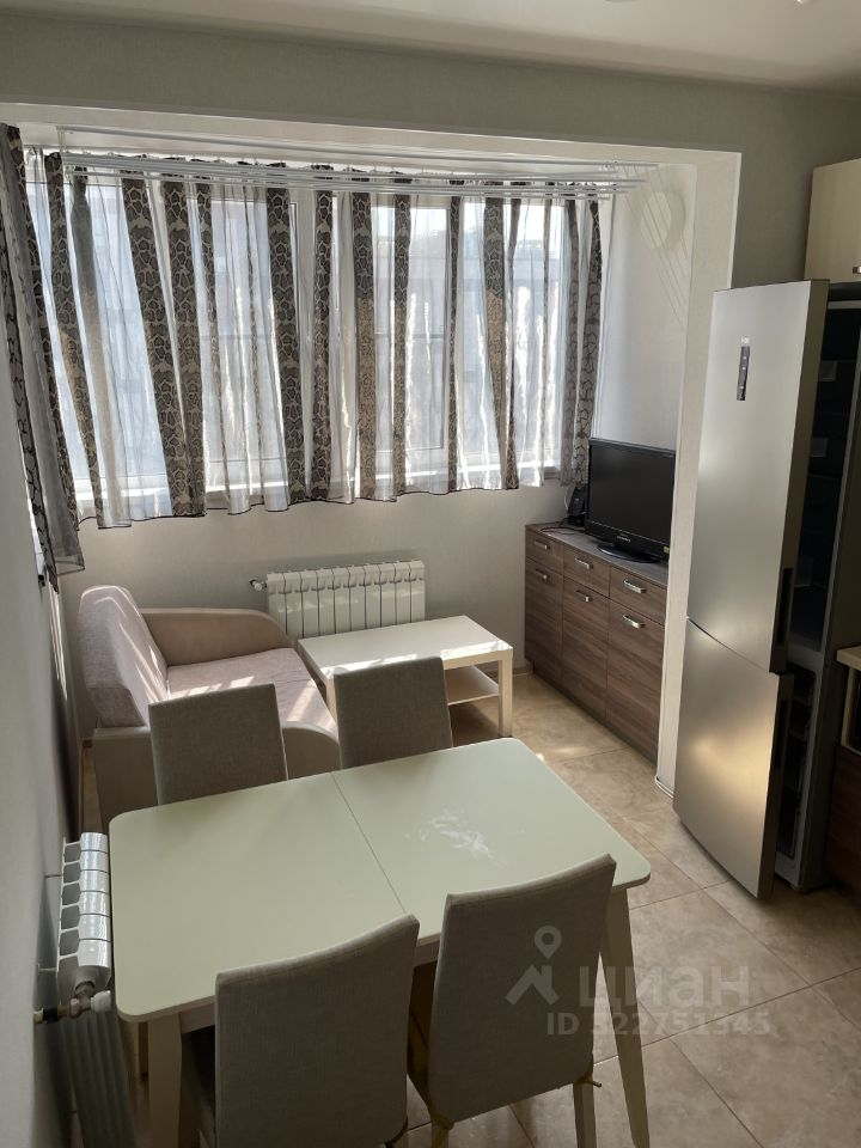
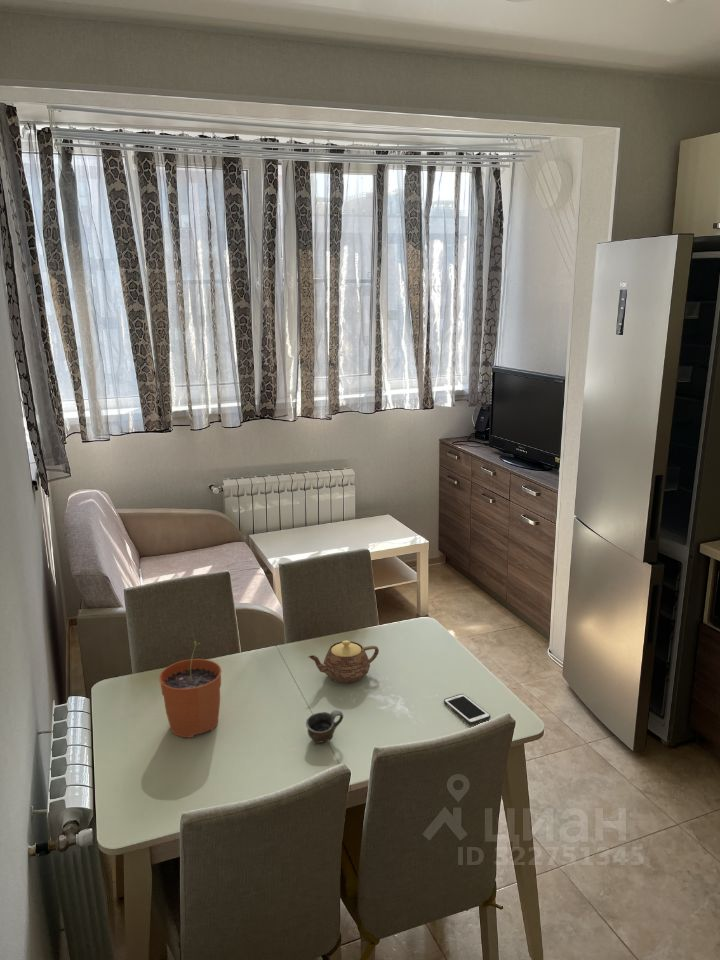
+ teapot (344, 659)
+ cup (323, 727)
+ cell phone (466, 708)
+ plant pot (191, 686)
